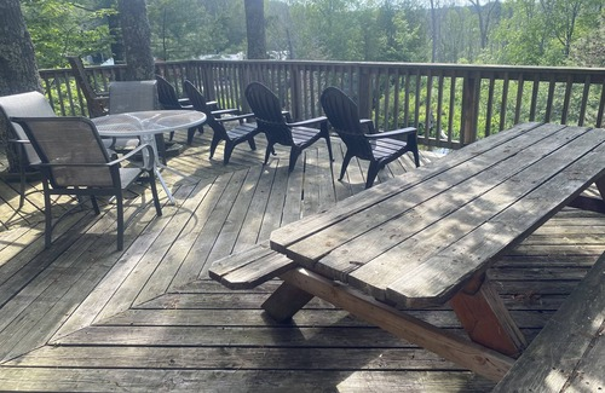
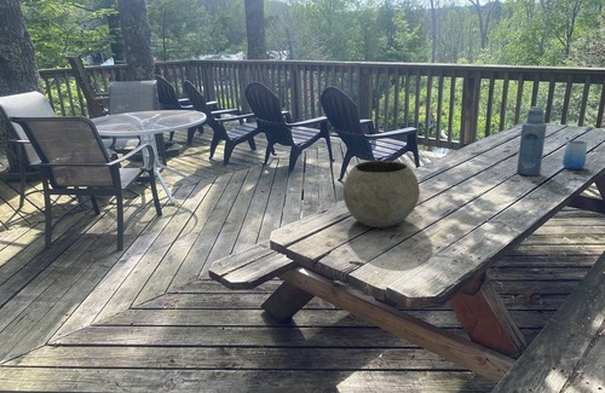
+ bottle (531, 140)
+ cup (575, 155)
+ bowl (380, 193)
